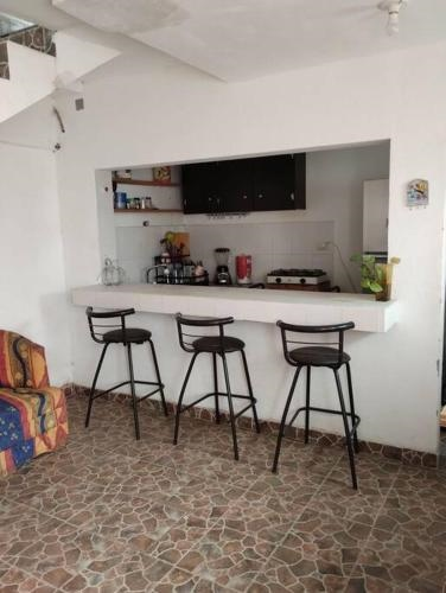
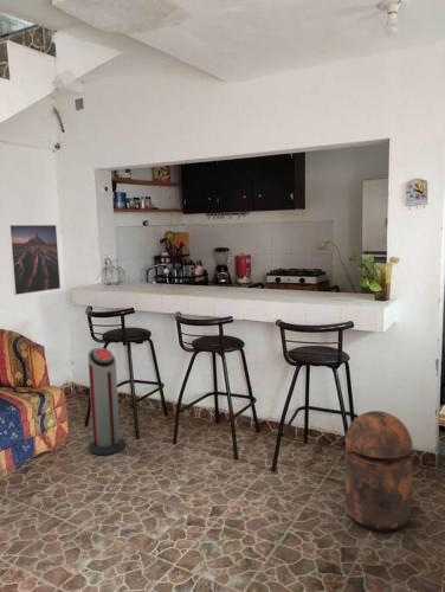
+ trash can (378, 464)
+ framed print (34, 258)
+ air purifier (104, 398)
